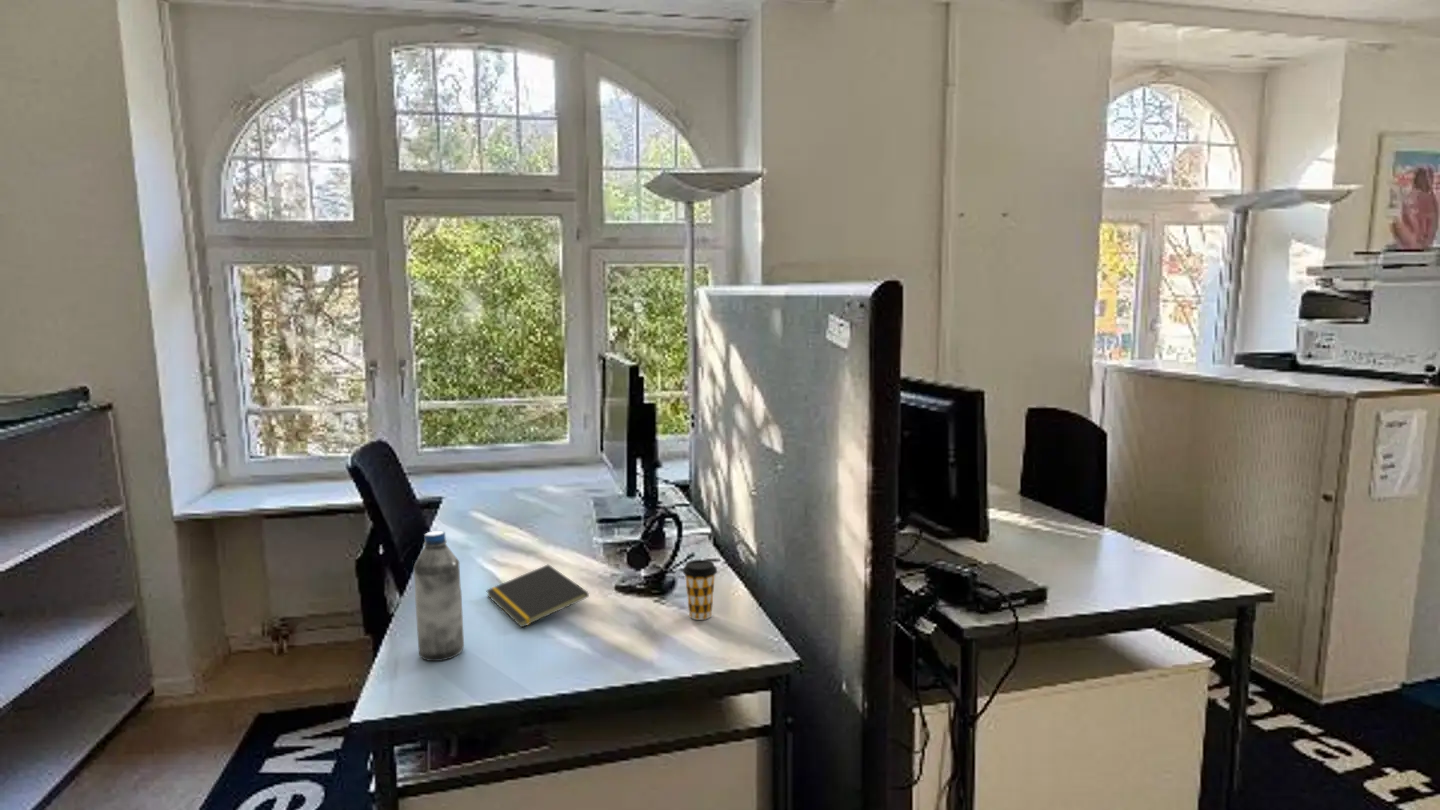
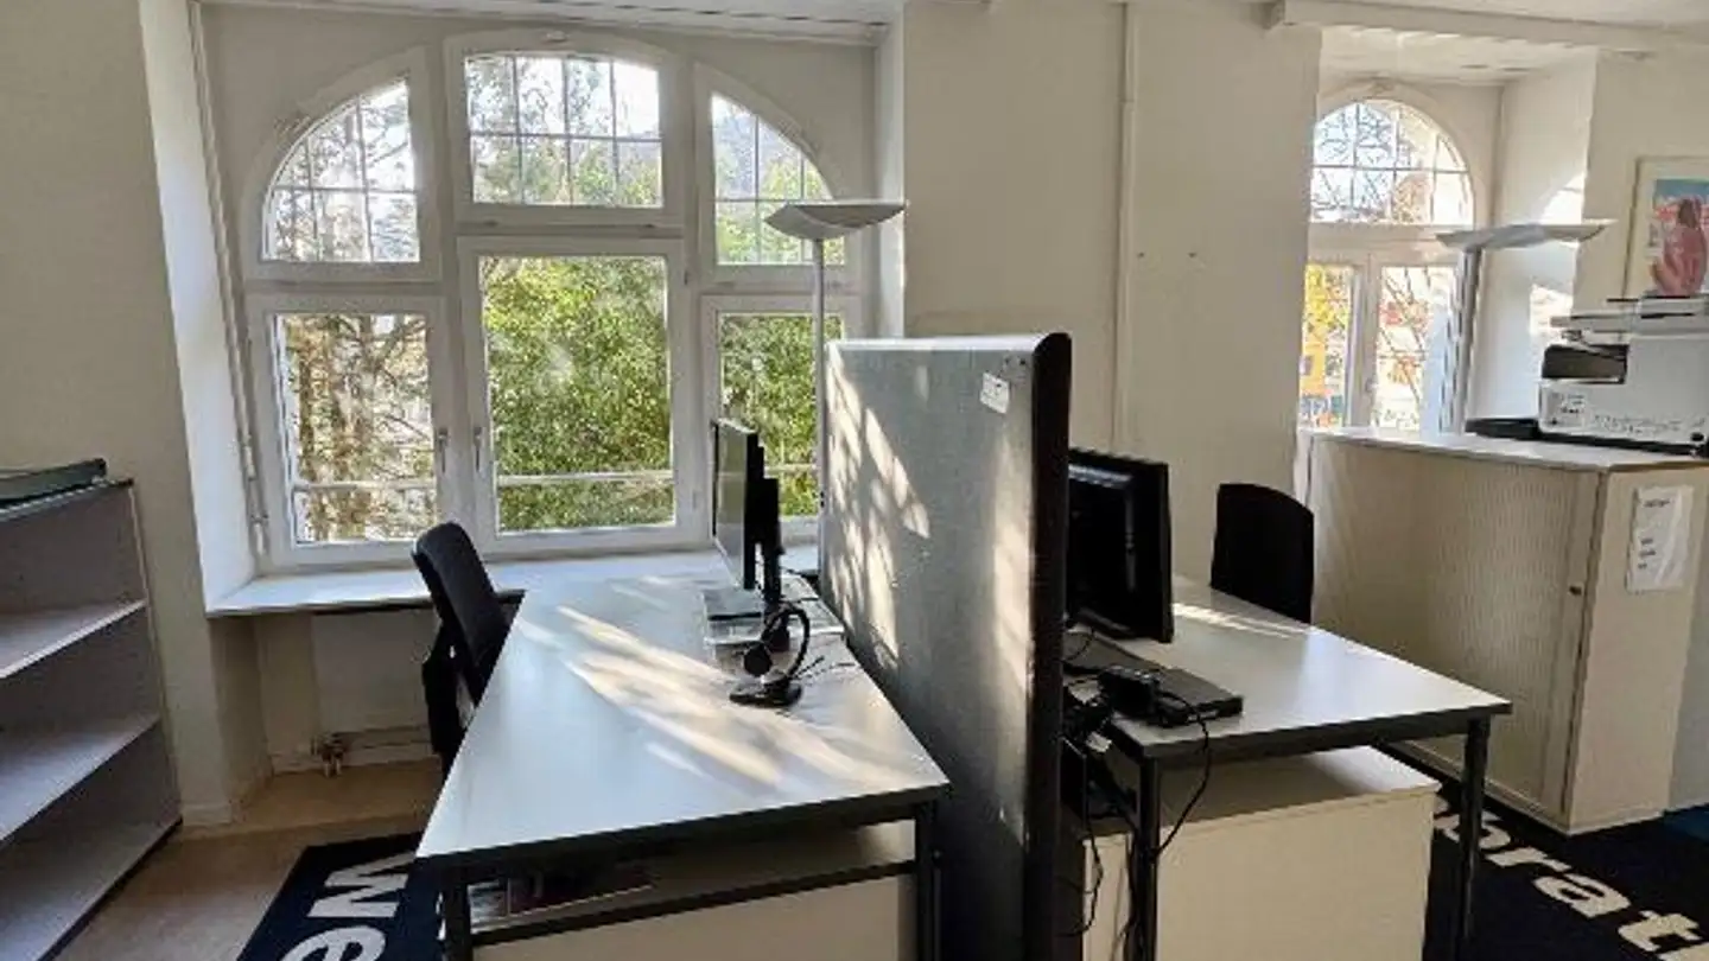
- water bottle (438, 593)
- notepad (536, 593)
- coffee cup (700, 589)
